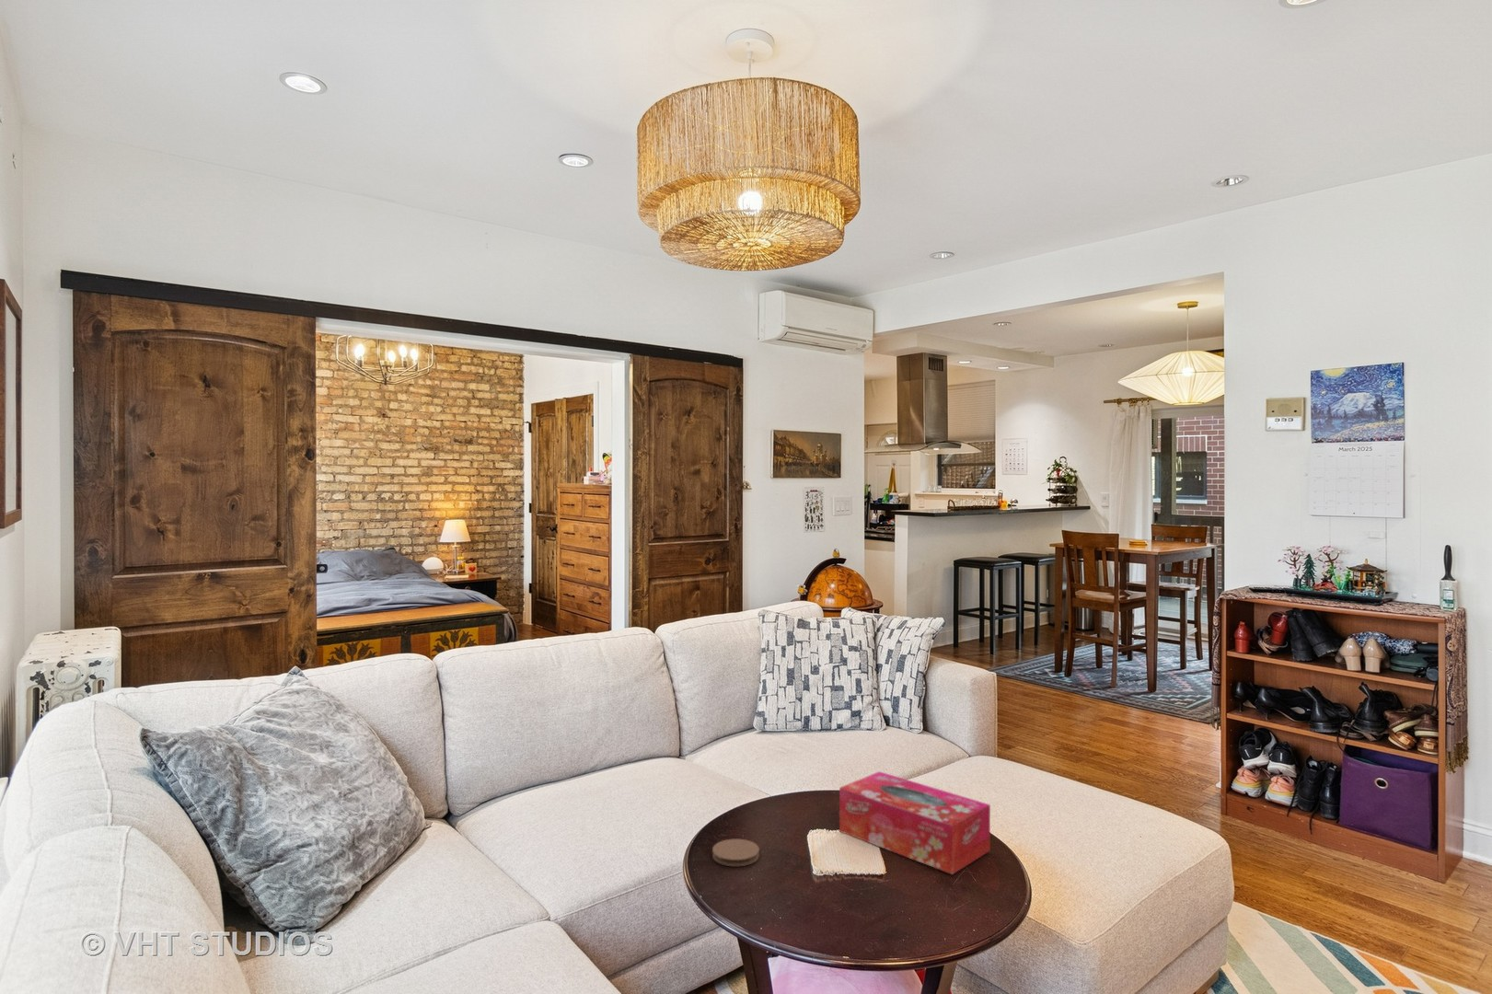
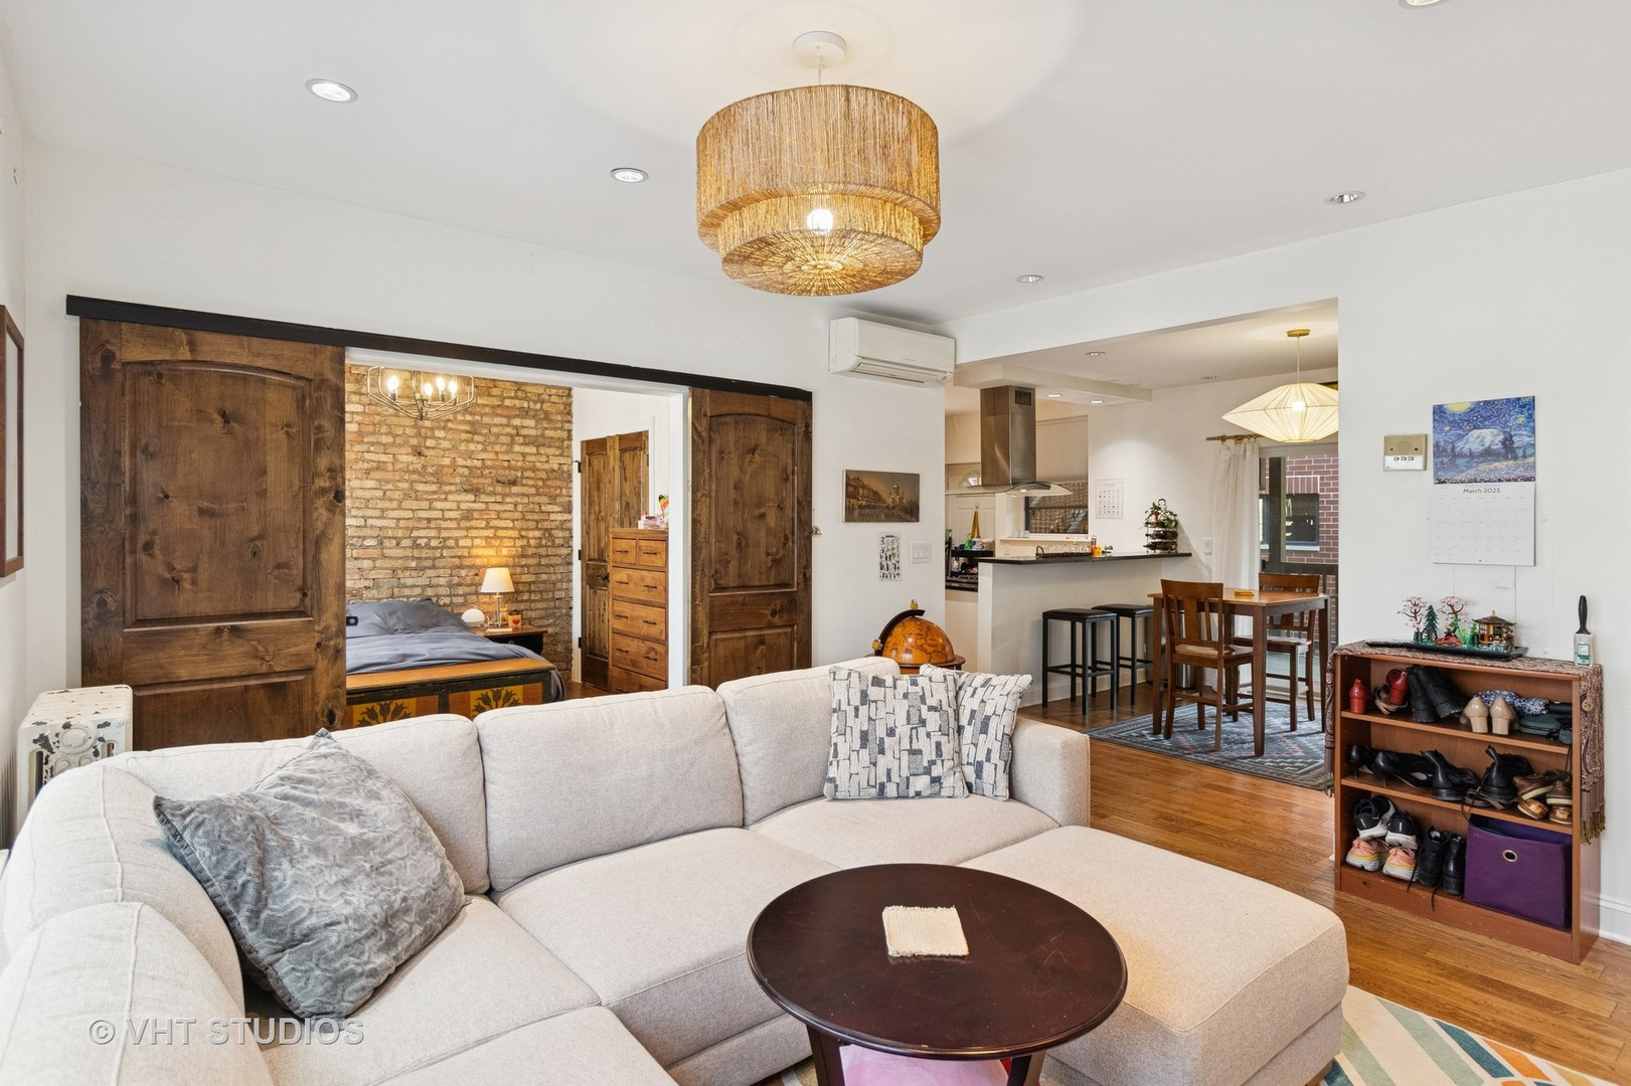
- coaster (735, 851)
- tissue box (912, 819)
